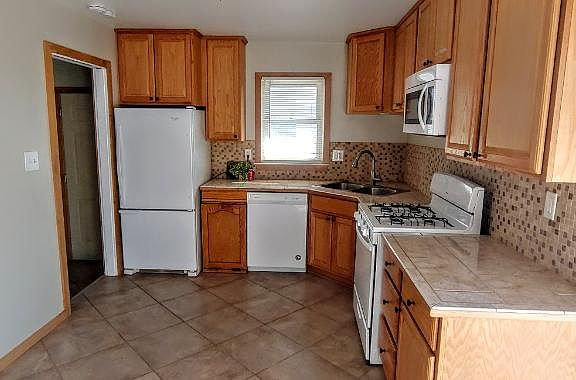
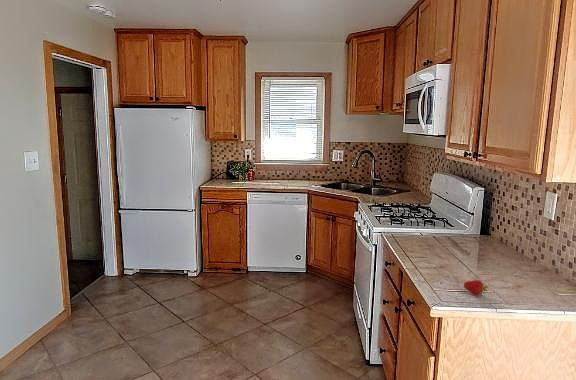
+ fruit (475, 287)
